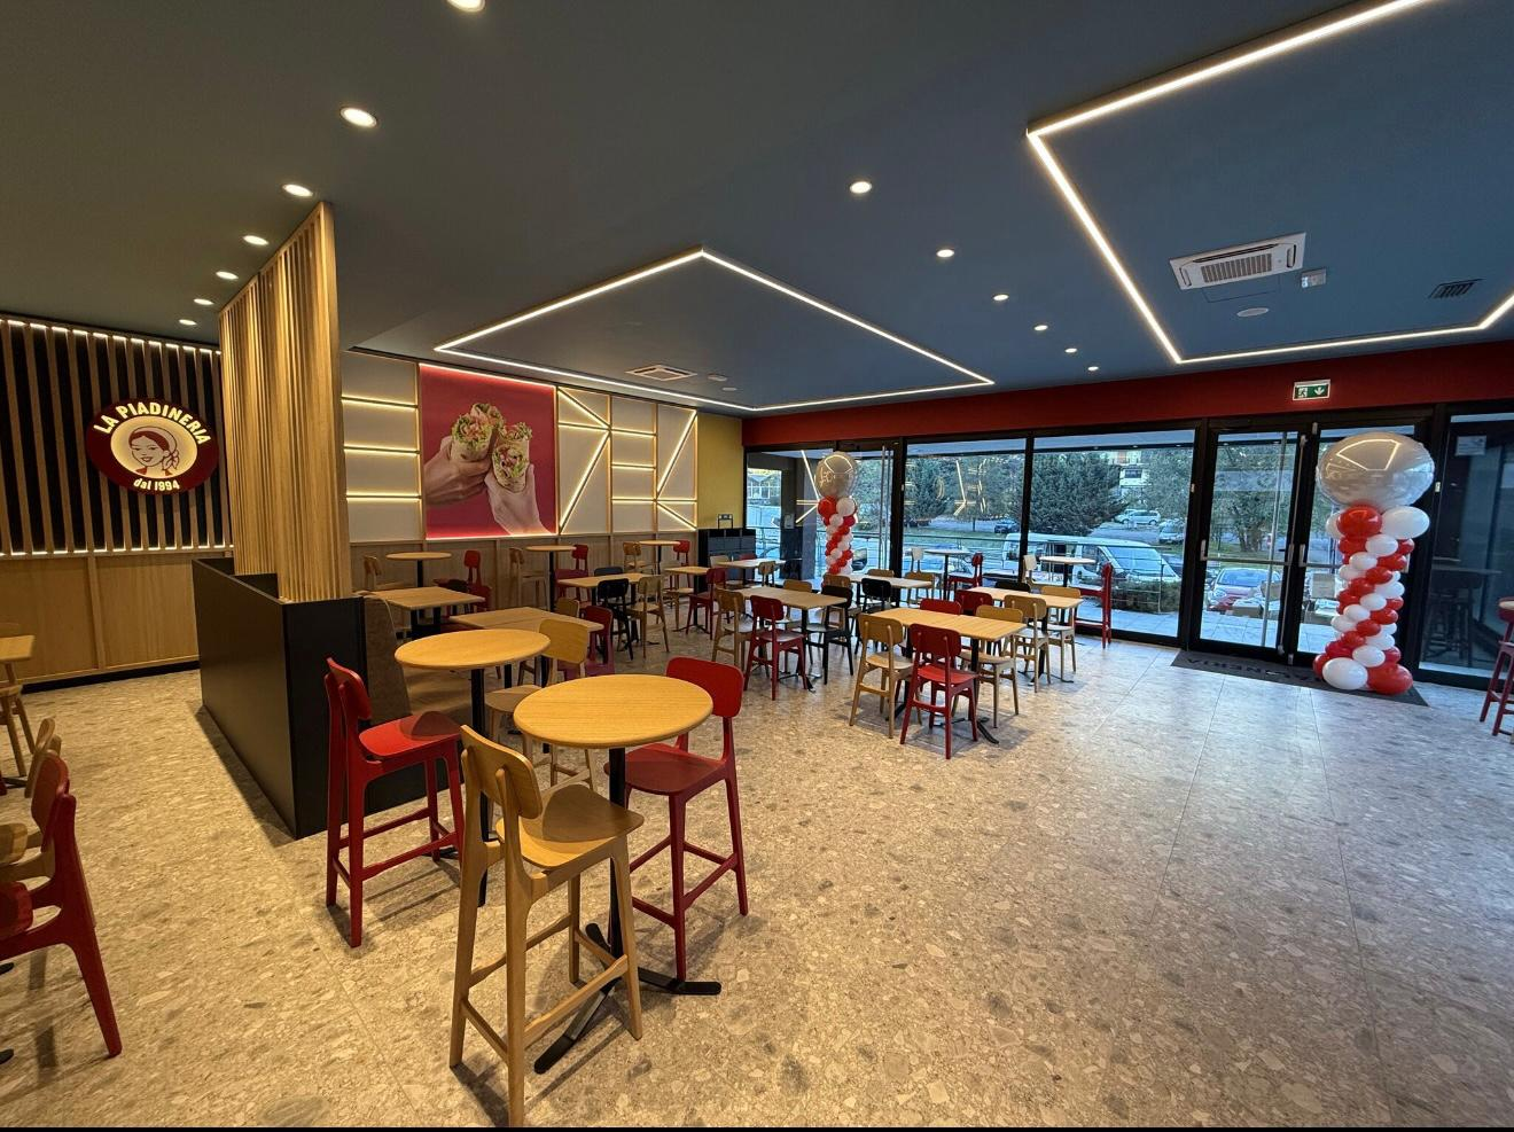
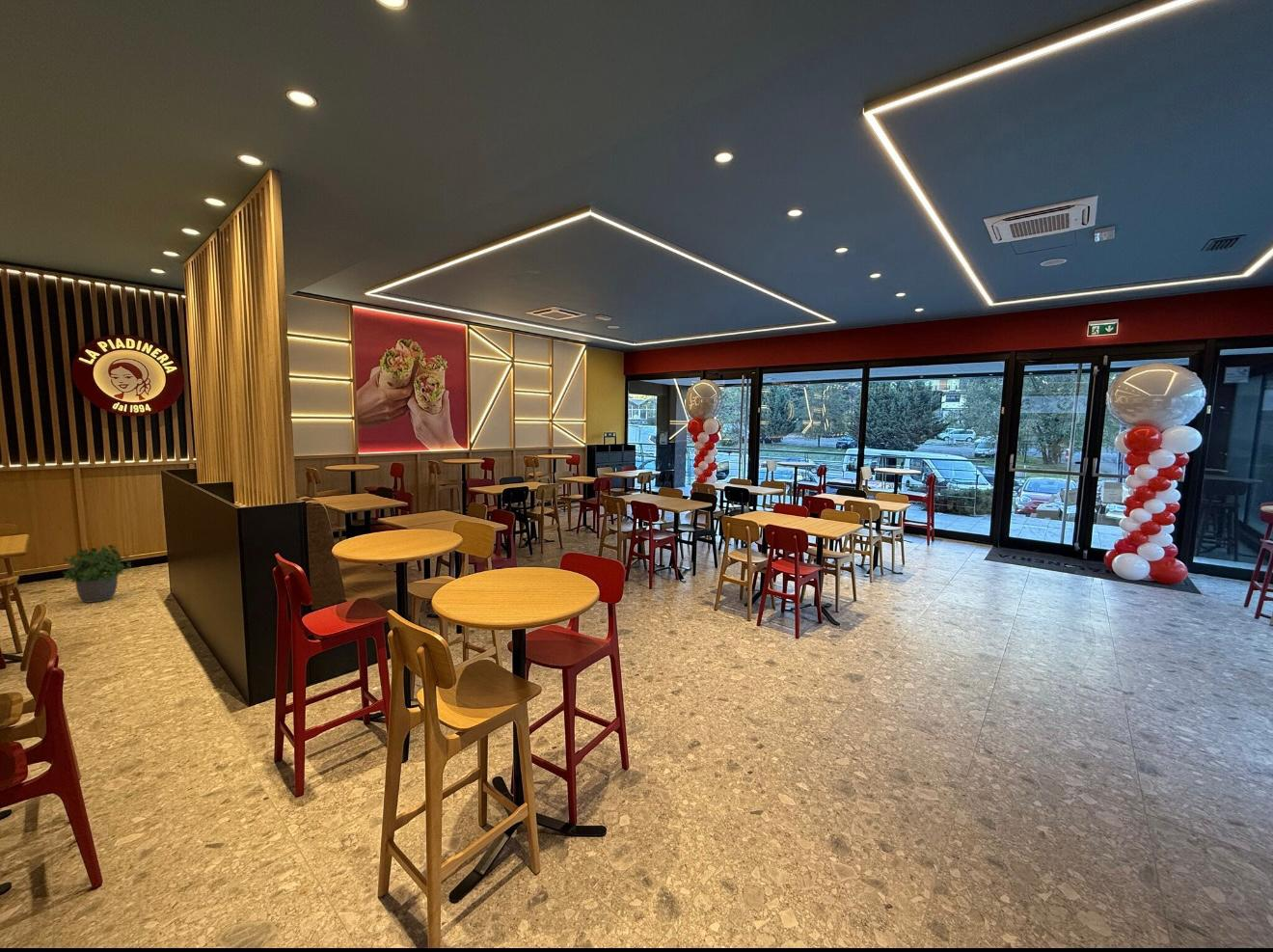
+ potted plant (97, 572)
